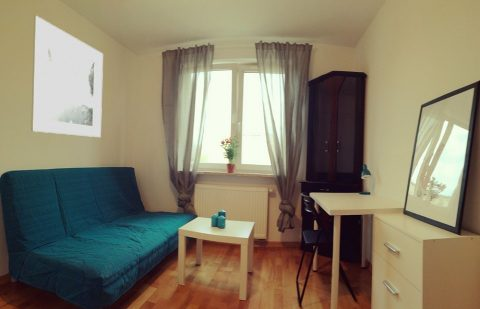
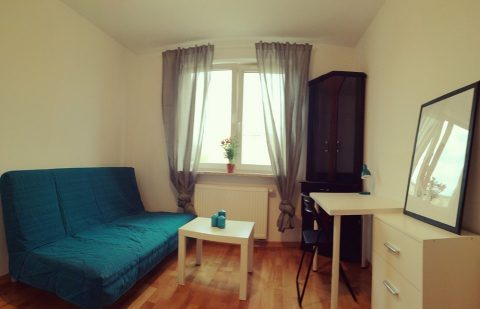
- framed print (72, 86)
